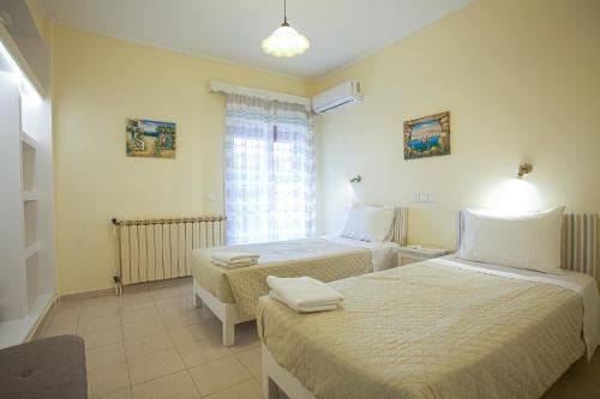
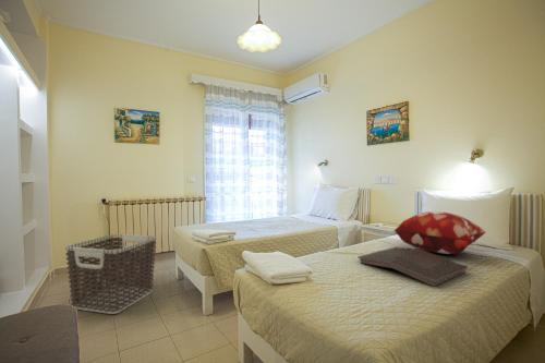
+ serving tray (409, 259)
+ clothes hamper (114, 269)
+ decorative pillow (439, 231)
